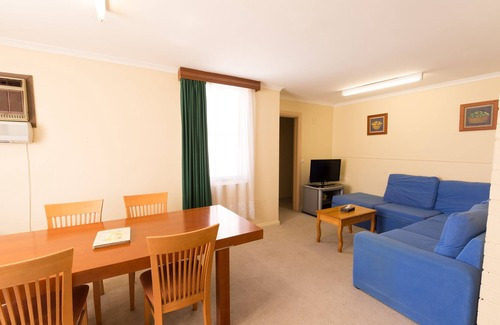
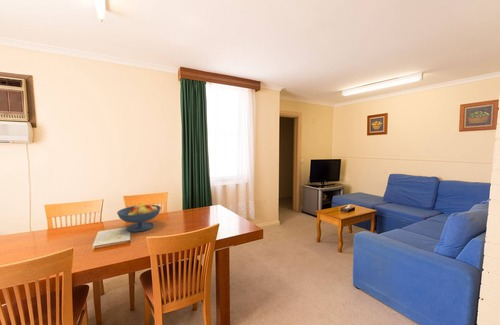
+ fruit bowl (140, 215)
